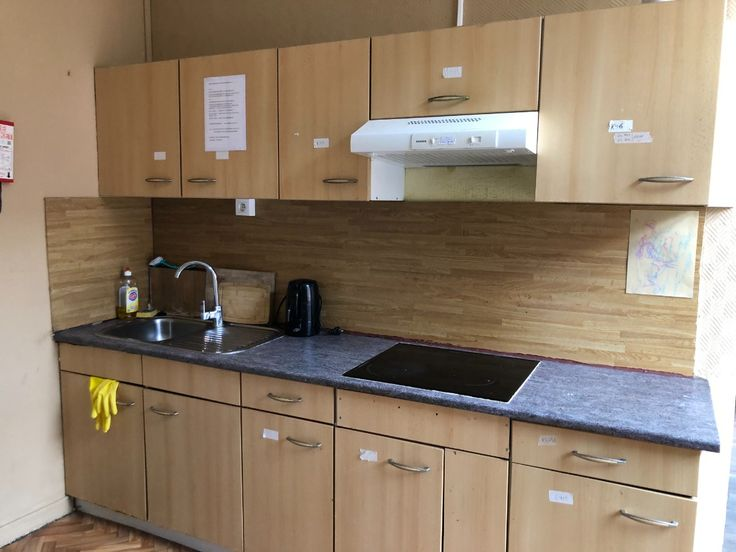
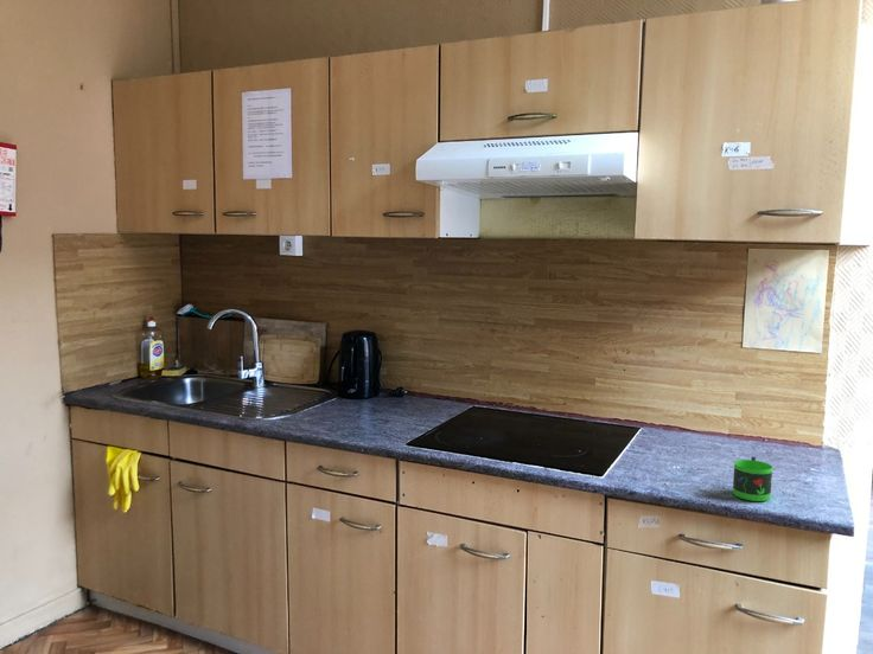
+ mug (752, 476)
